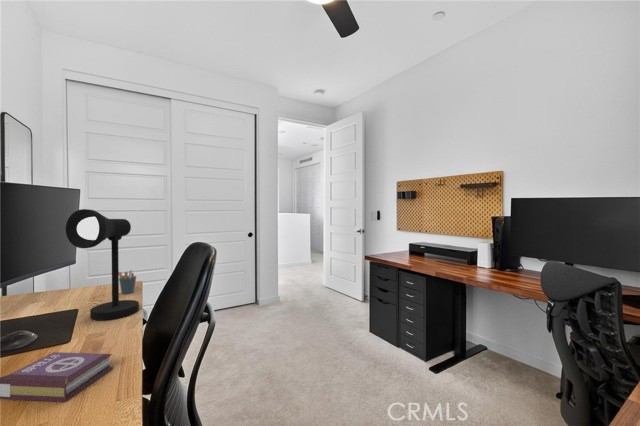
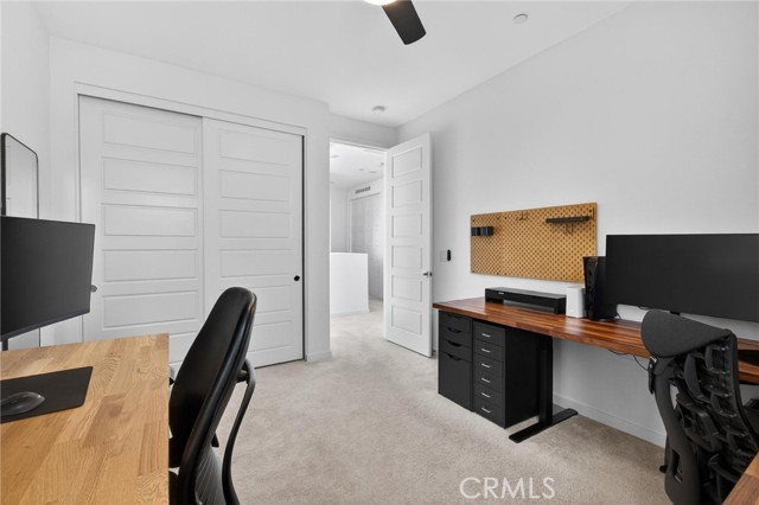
- pen holder (127, 280)
- book (58, 373)
- desk lamp (112, 263)
